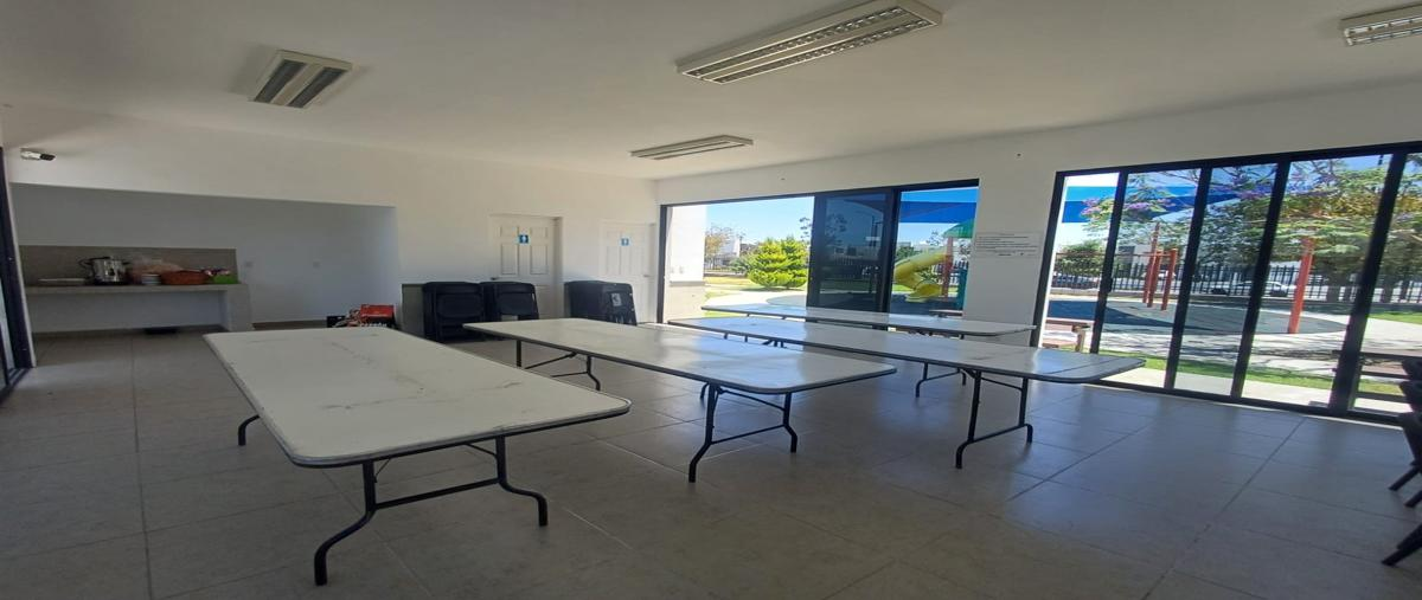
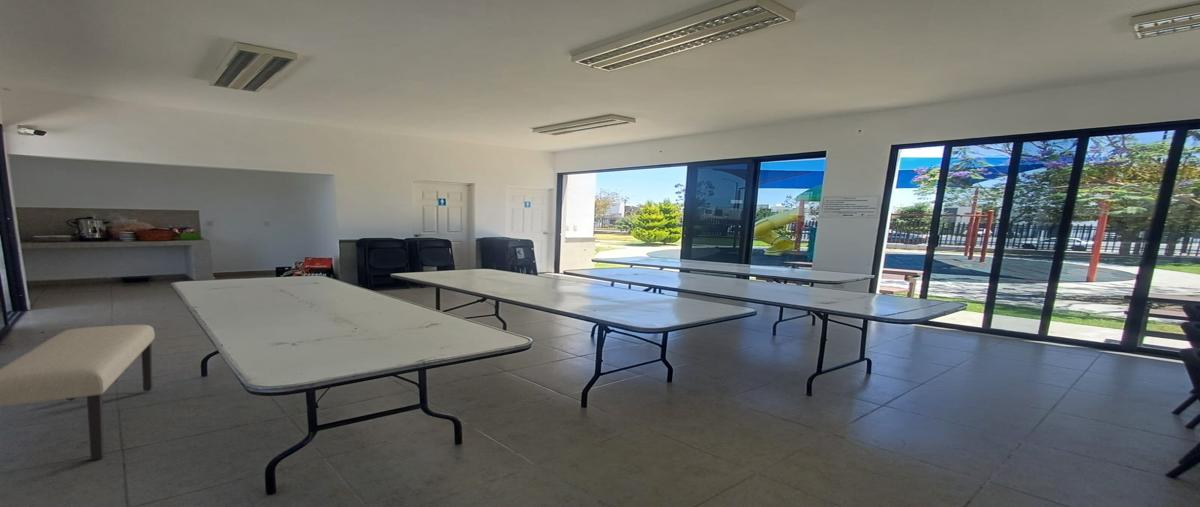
+ bench (81, 385)
